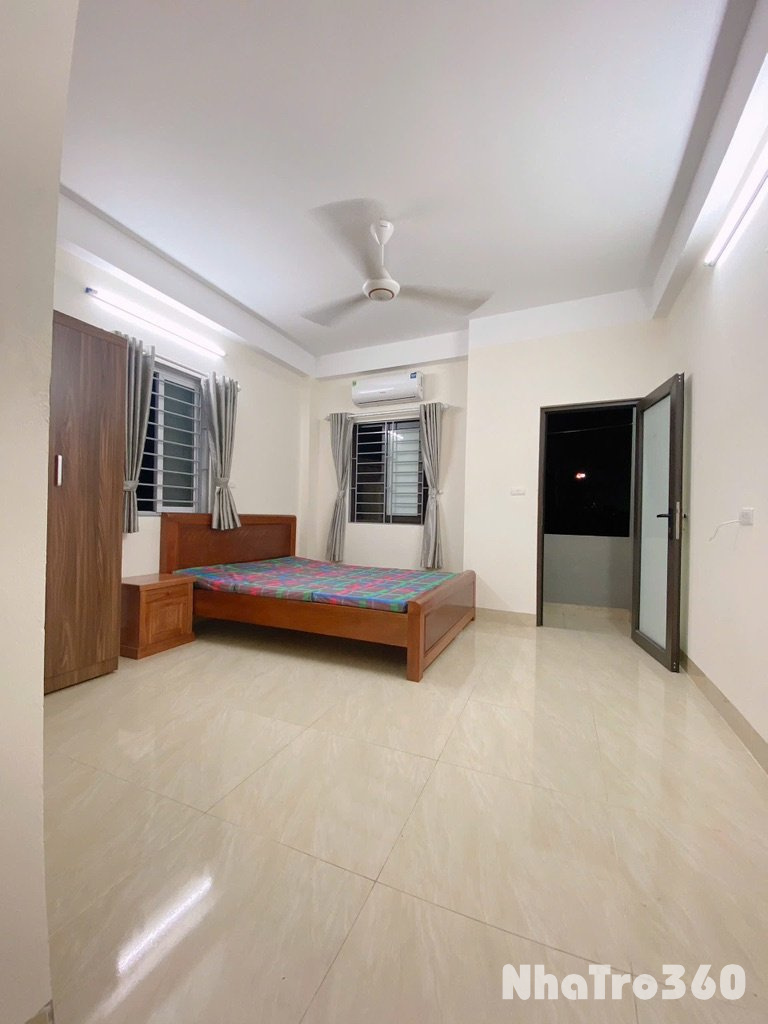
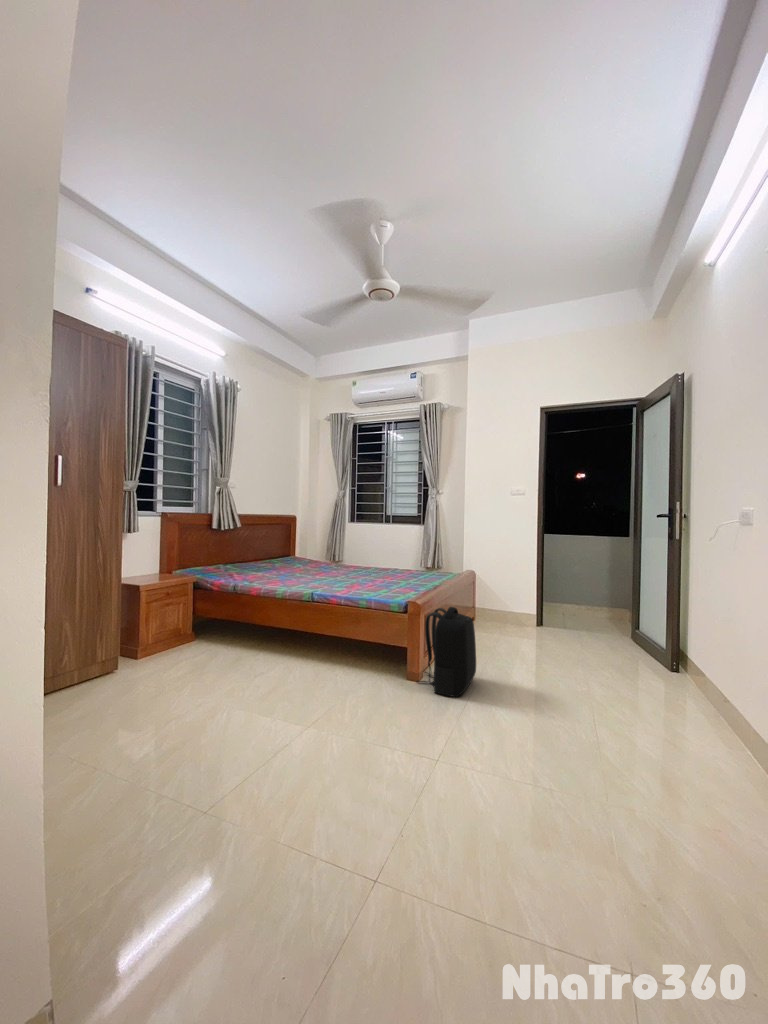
+ backpack (446, 645)
